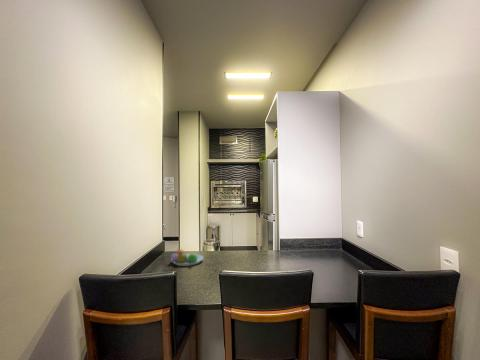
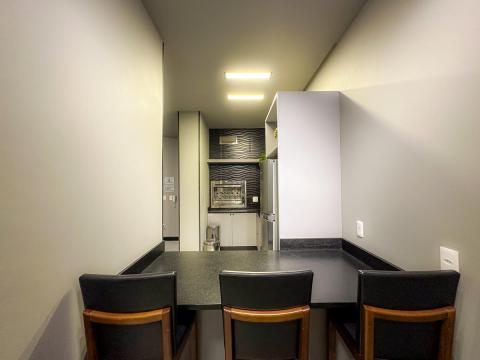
- fruit bowl (187, 255)
